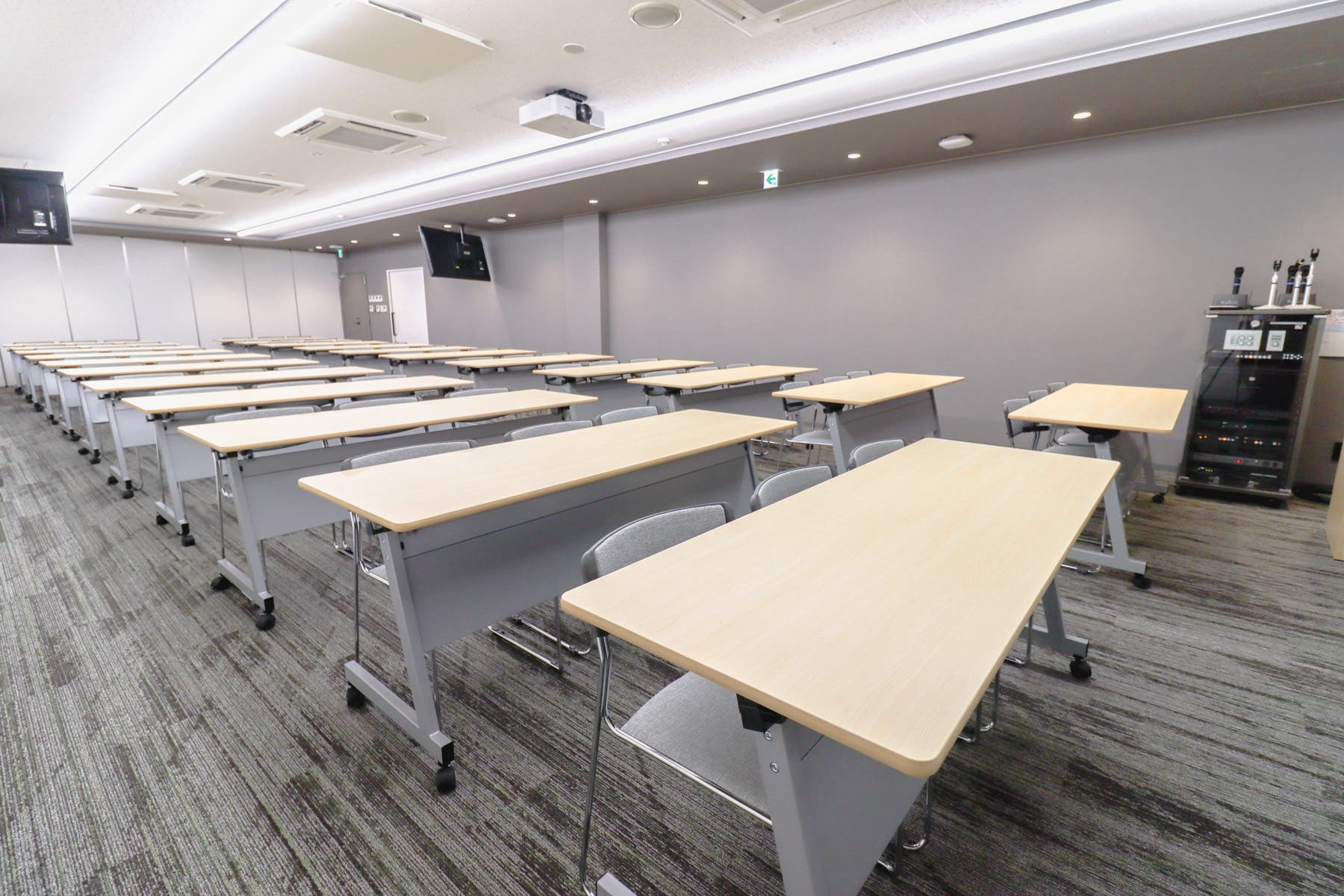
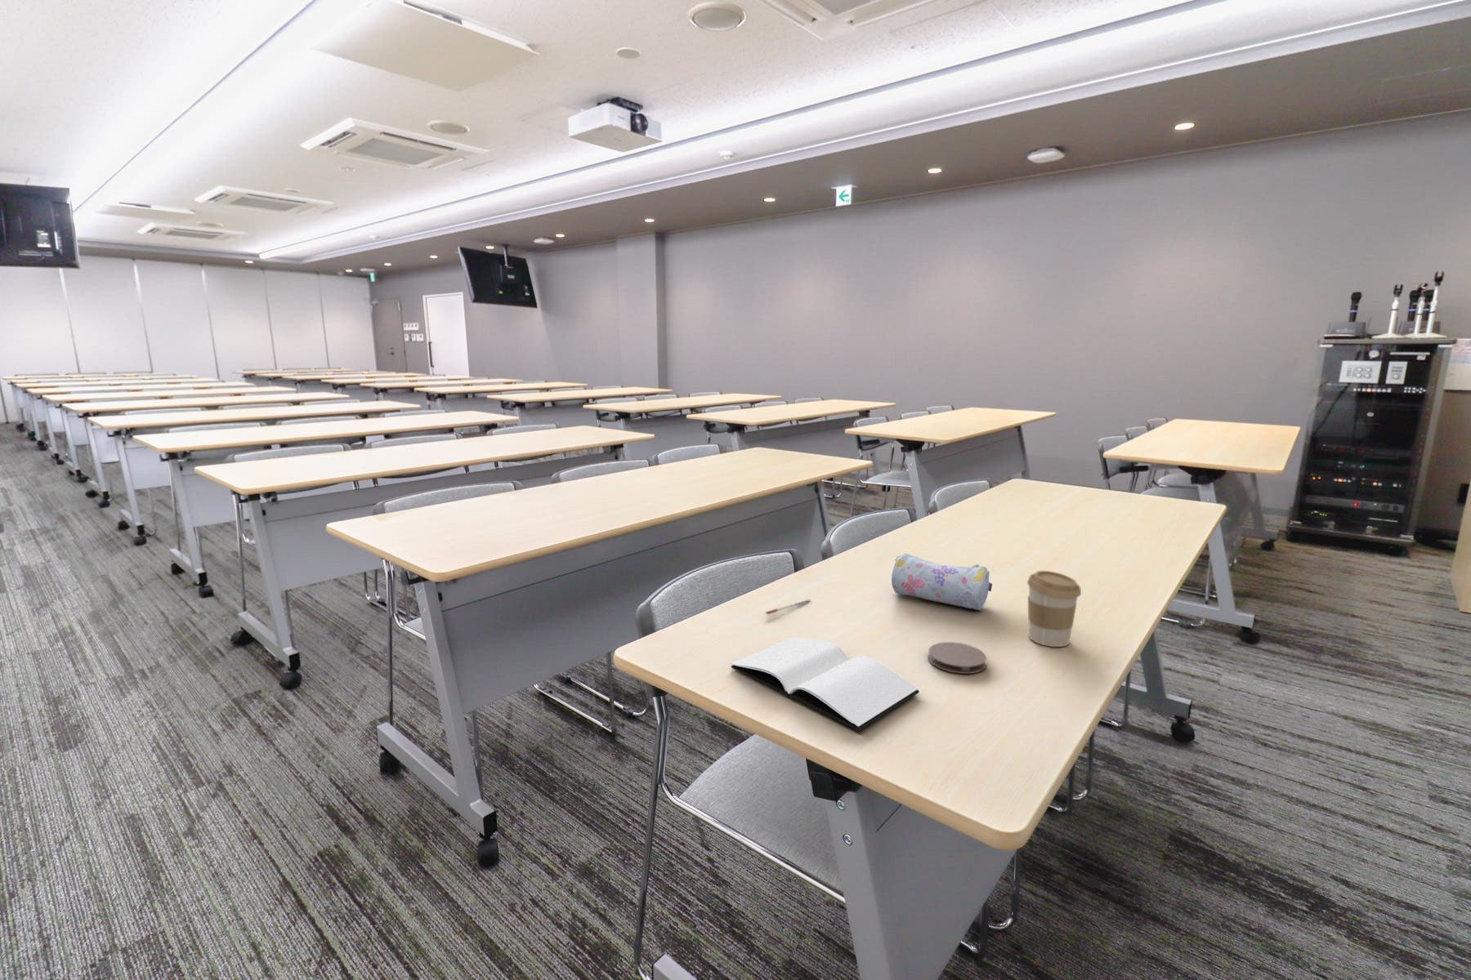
+ coffee cup (1052, 608)
+ coaster (957, 656)
+ pen (789, 606)
+ pencil case (939, 581)
+ book (821, 673)
